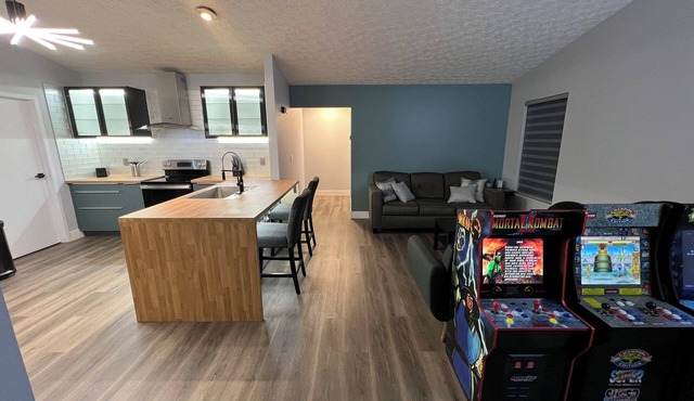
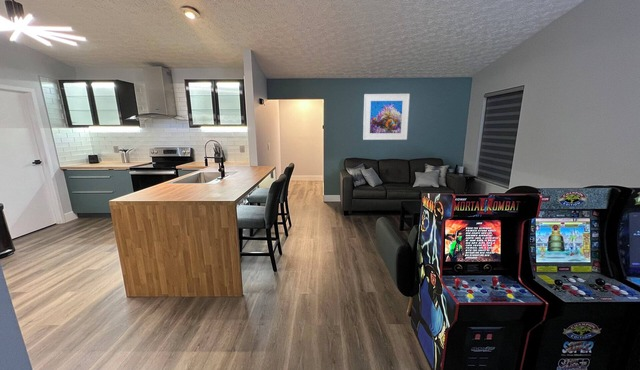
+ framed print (385, 117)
